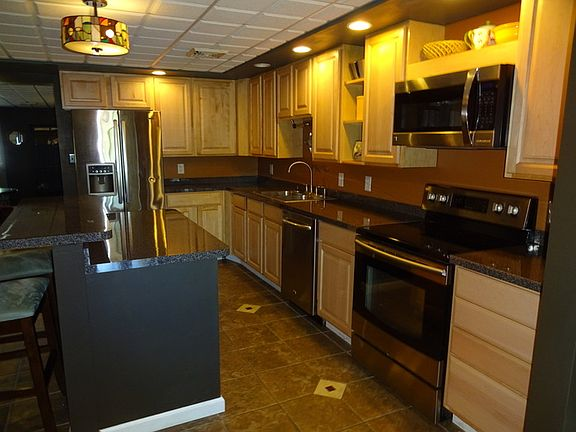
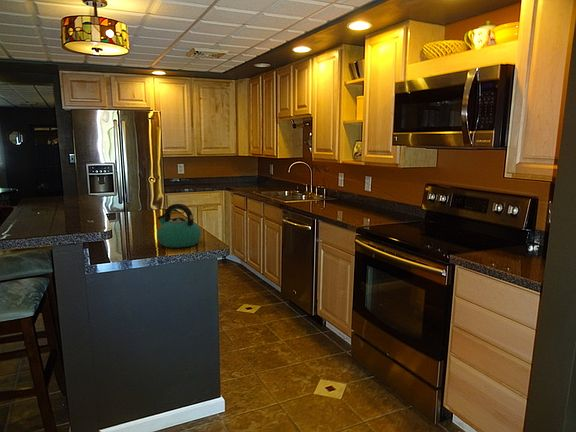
+ kettle (176, 223)
